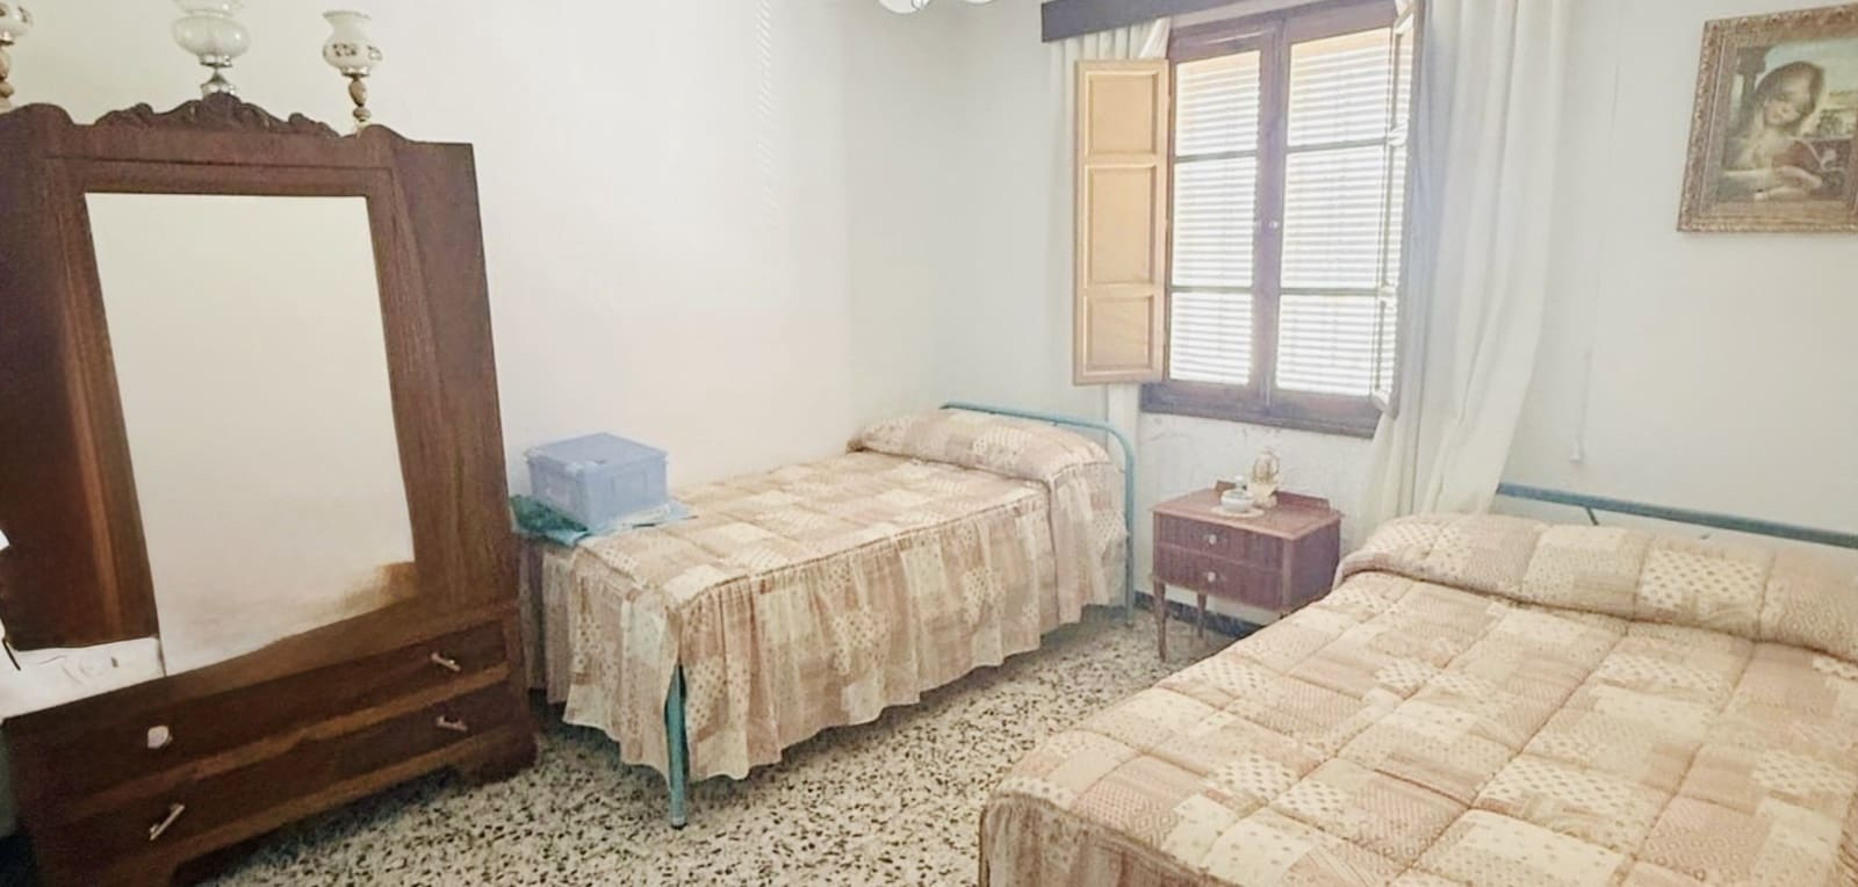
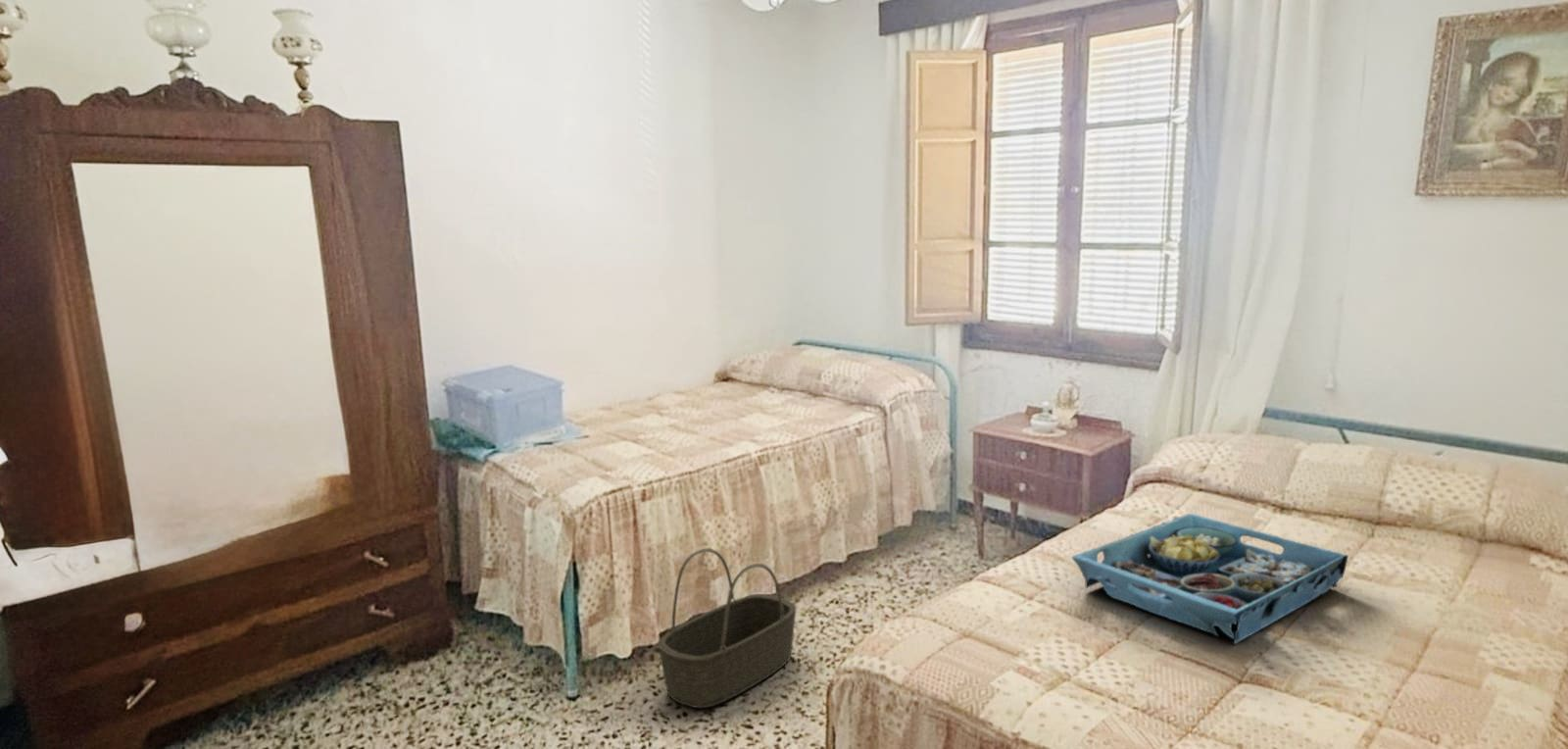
+ serving tray (1207, 569)
+ basket (729, 616)
